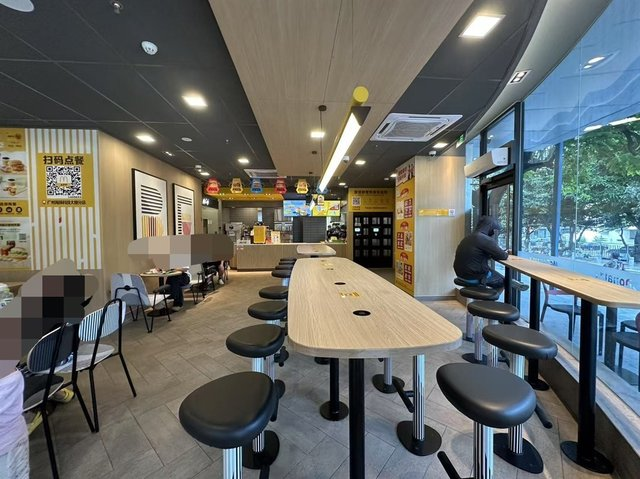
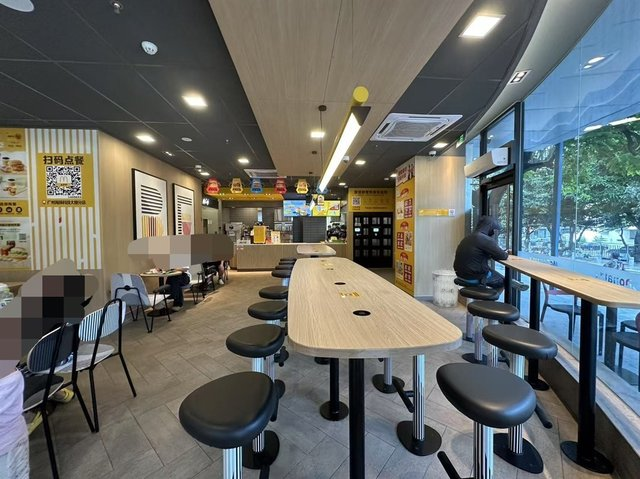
+ trash can (445, 286)
